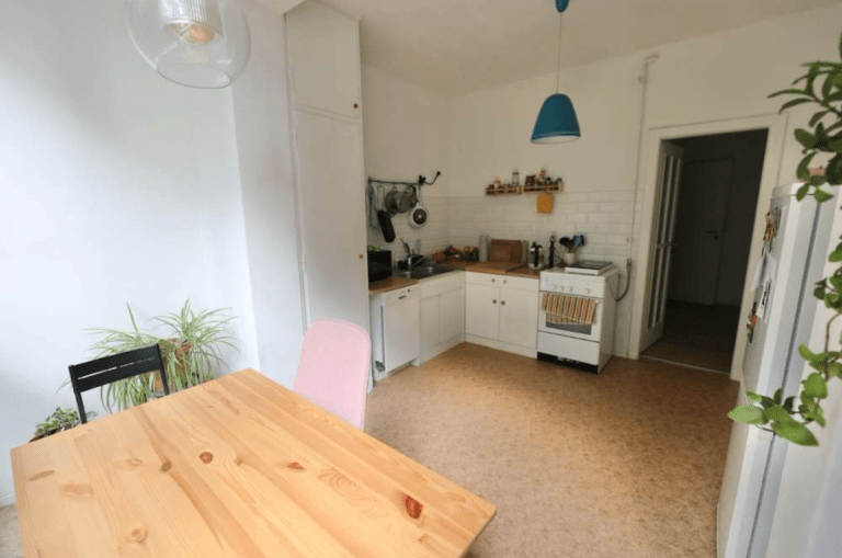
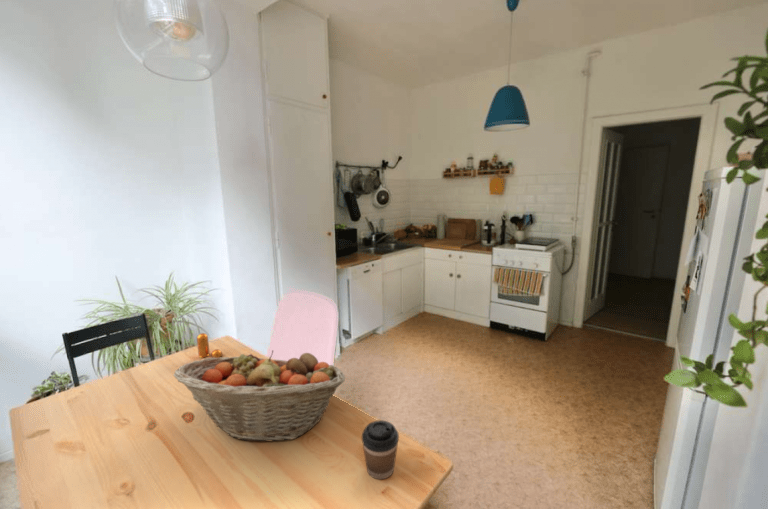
+ pepper shaker (208, 345)
+ fruit basket (264, 383)
+ coffee cup (380, 446)
